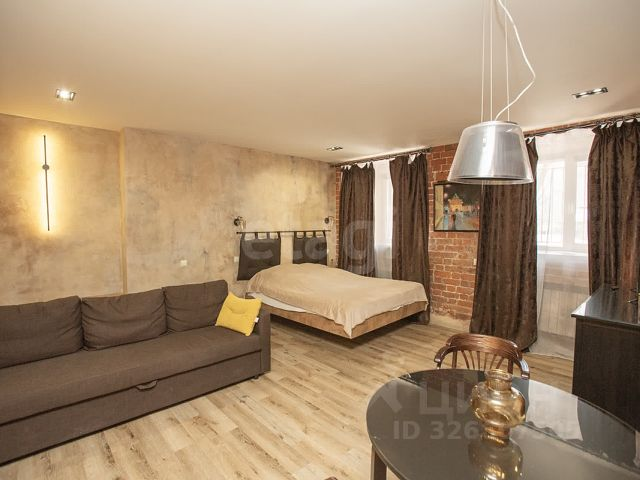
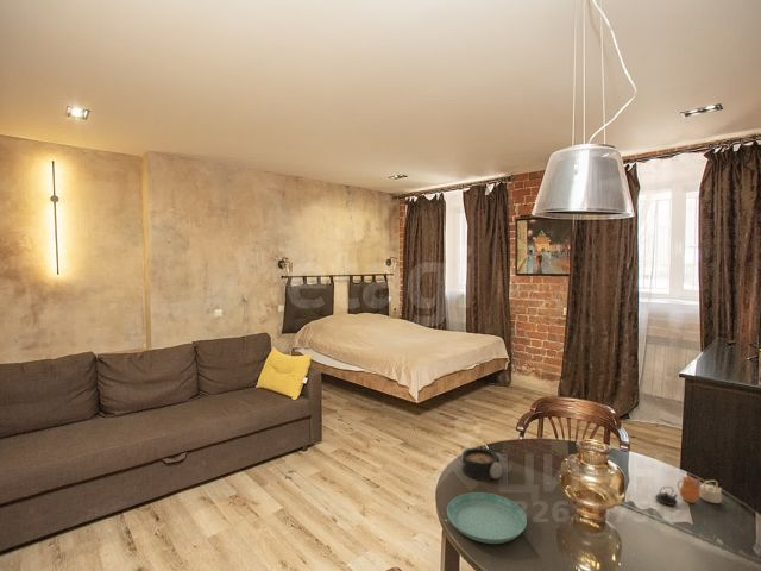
+ alarm clock (484, 464)
+ teapot (690, 487)
+ saucer (485, 517)
